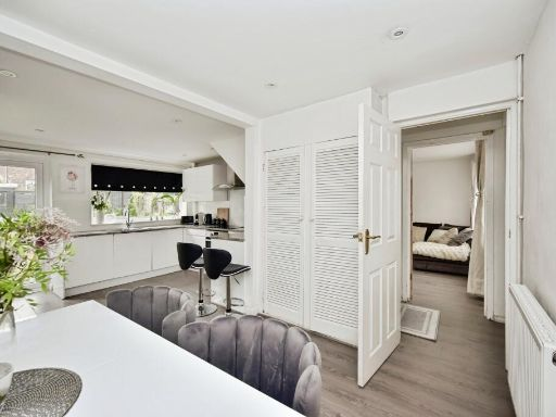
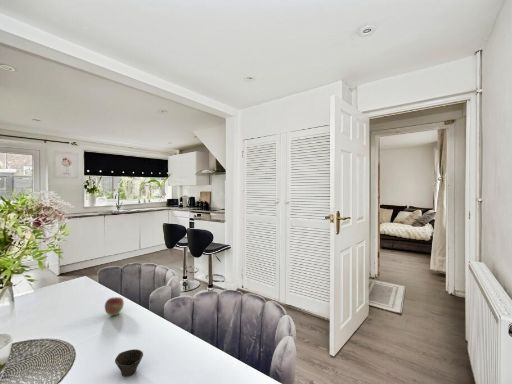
+ cup (128, 363)
+ fruit (114, 305)
